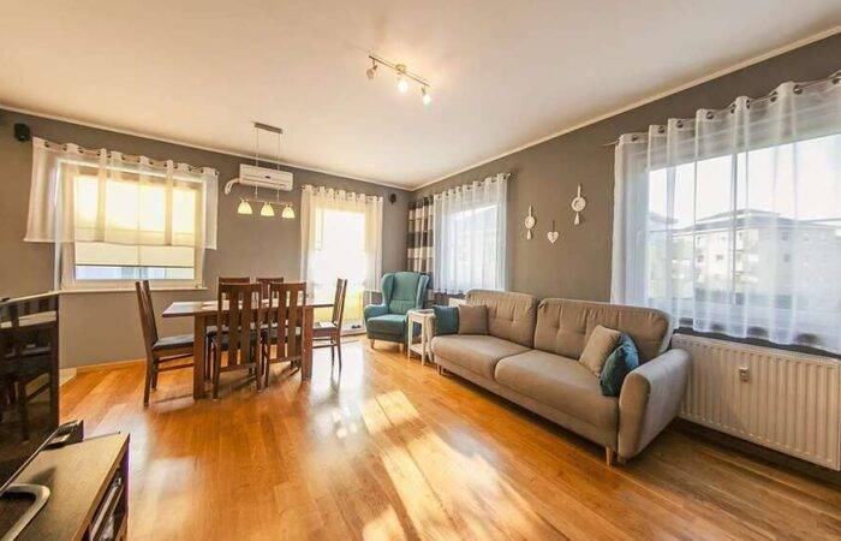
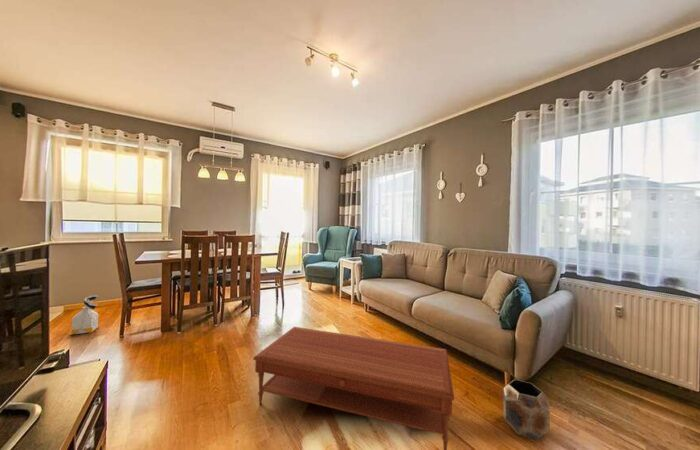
+ planter (524, 408)
+ coffee table (354, 376)
+ bag (86, 313)
